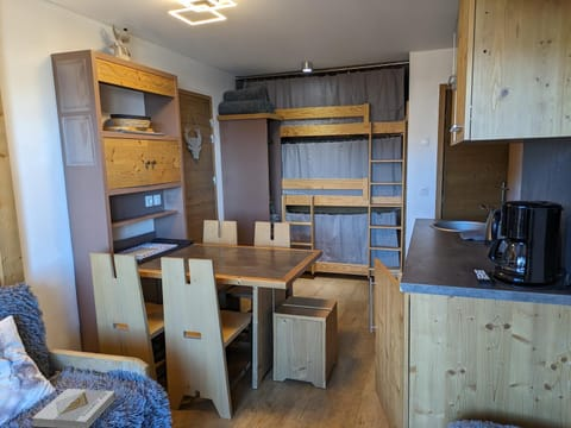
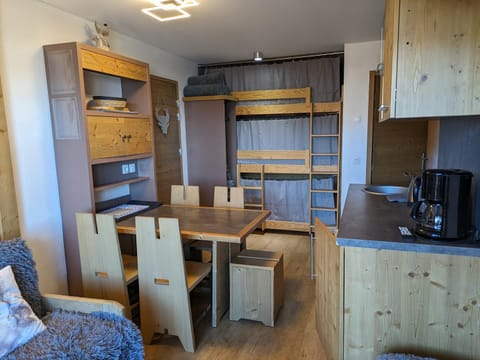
- book (76, 407)
